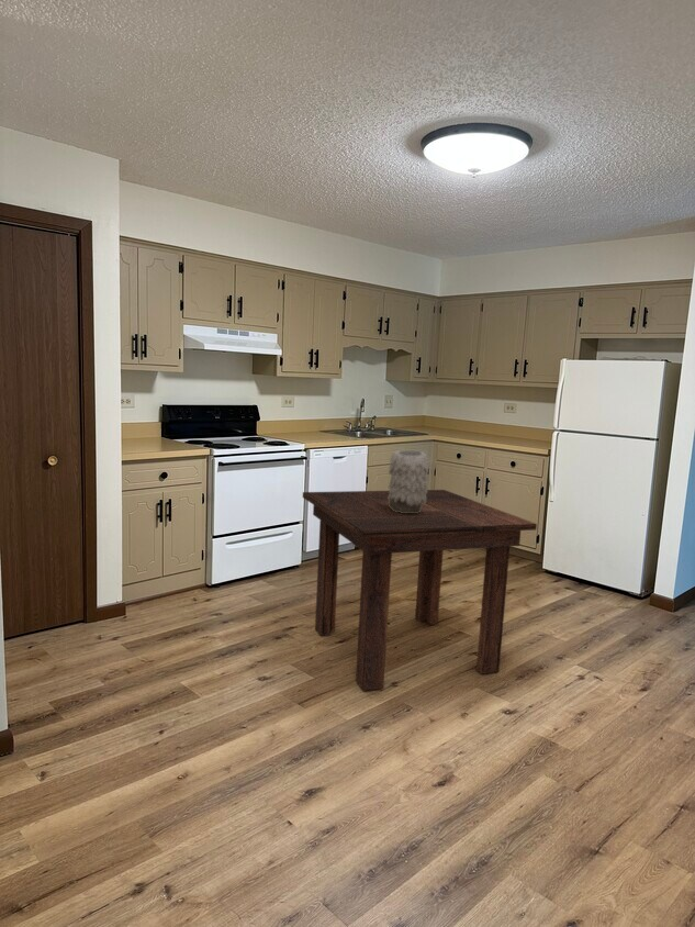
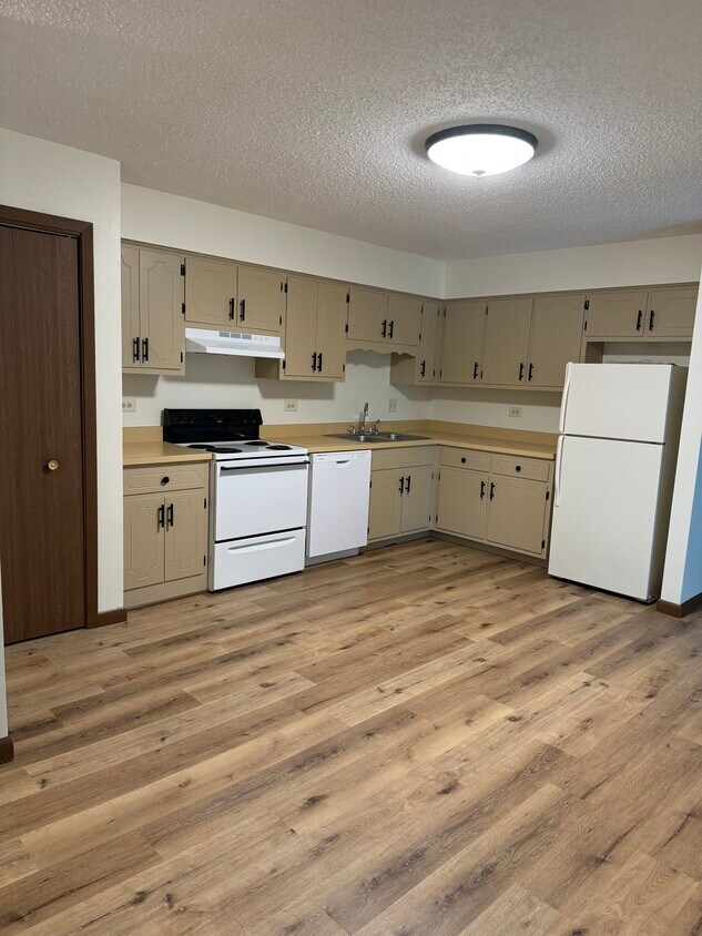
- vase (406, 480)
- dining table (417, 581)
